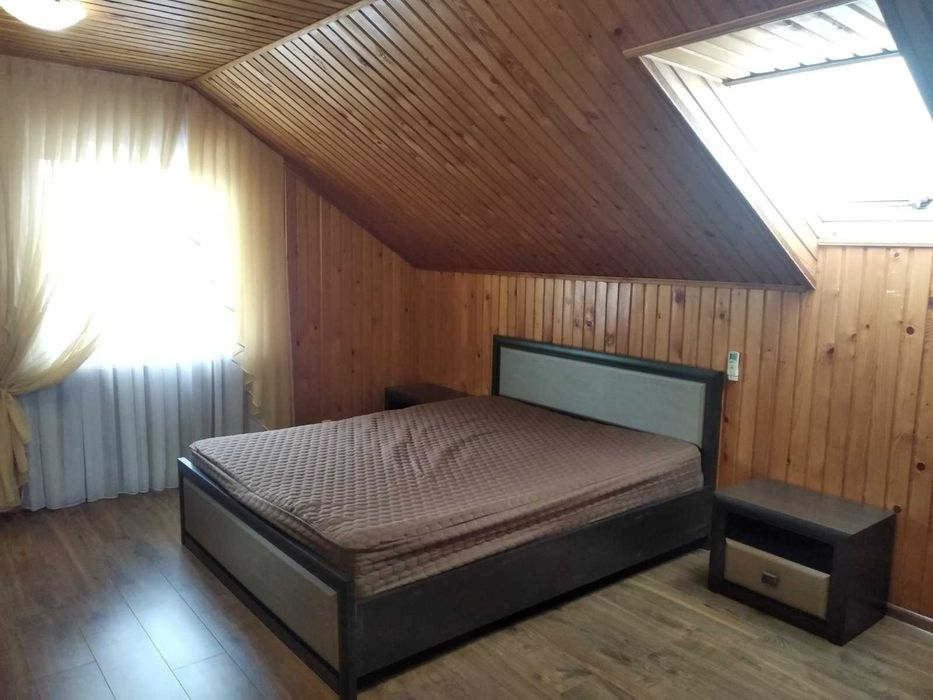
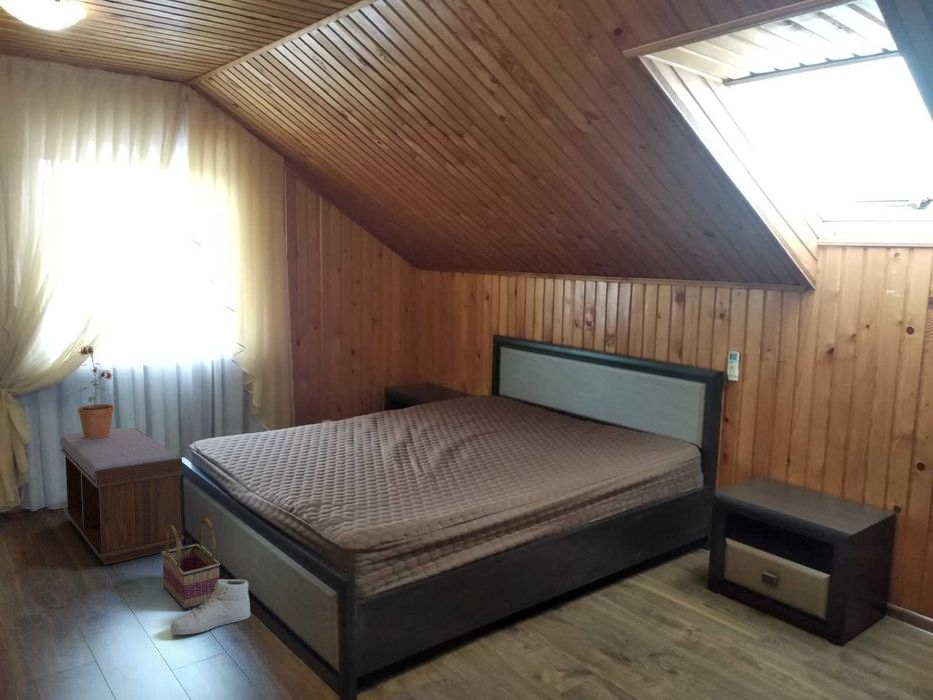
+ sneaker (210, 602)
+ basket (190, 558)
+ bench (118, 489)
+ potted plant (97, 389)
